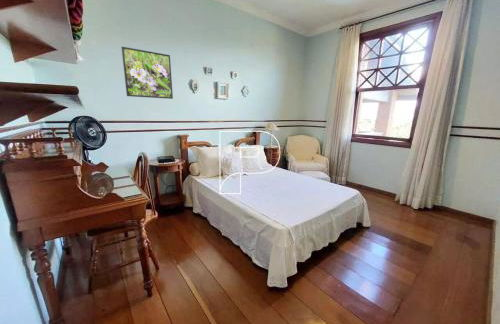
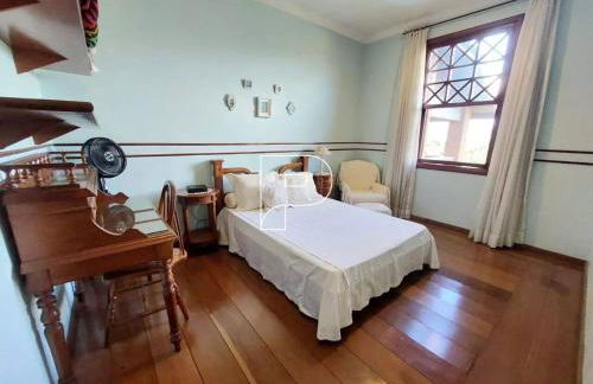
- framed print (149, 74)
